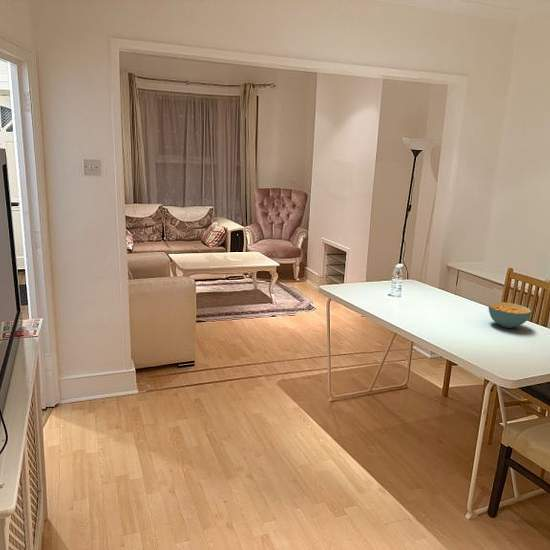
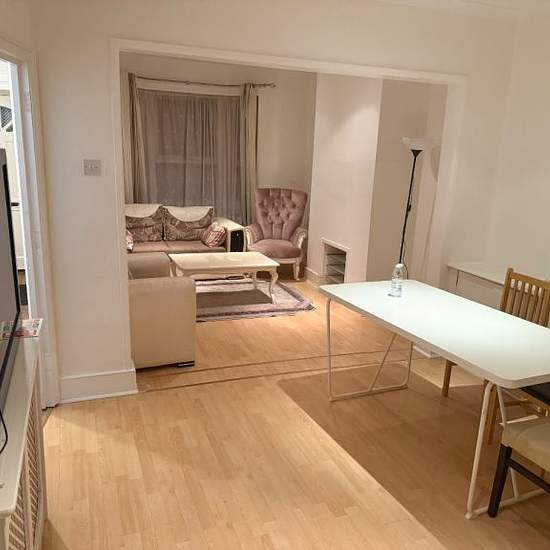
- cereal bowl (508, 316)
